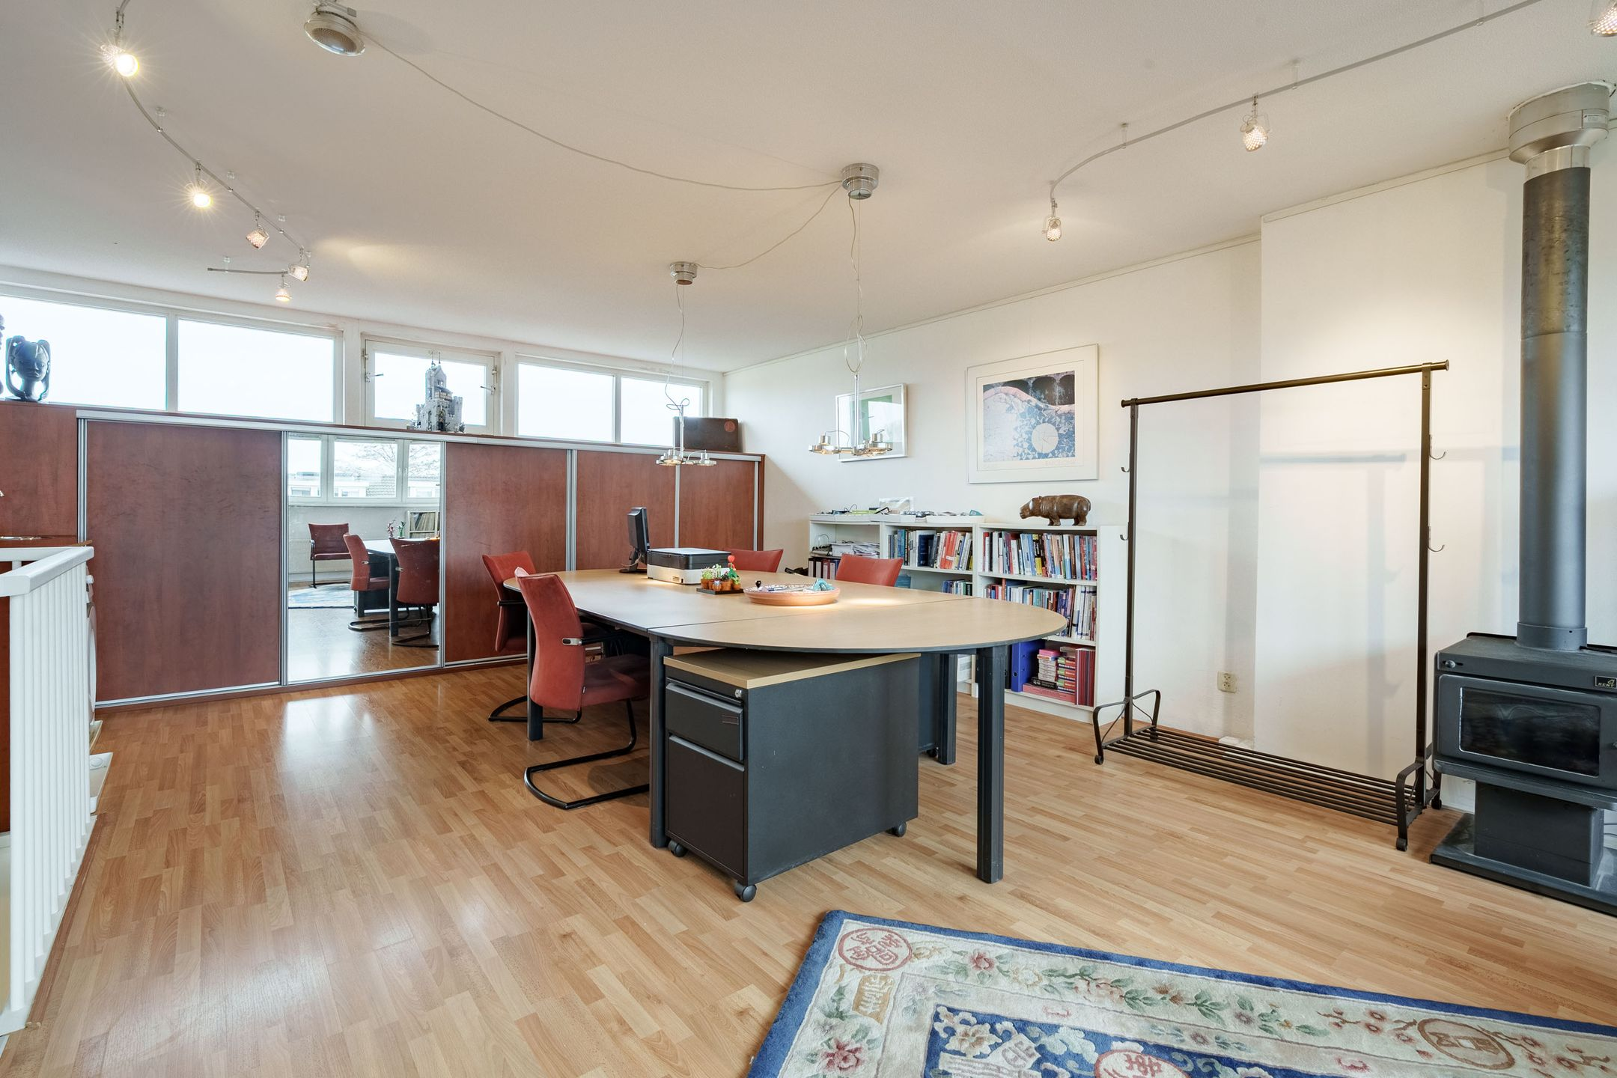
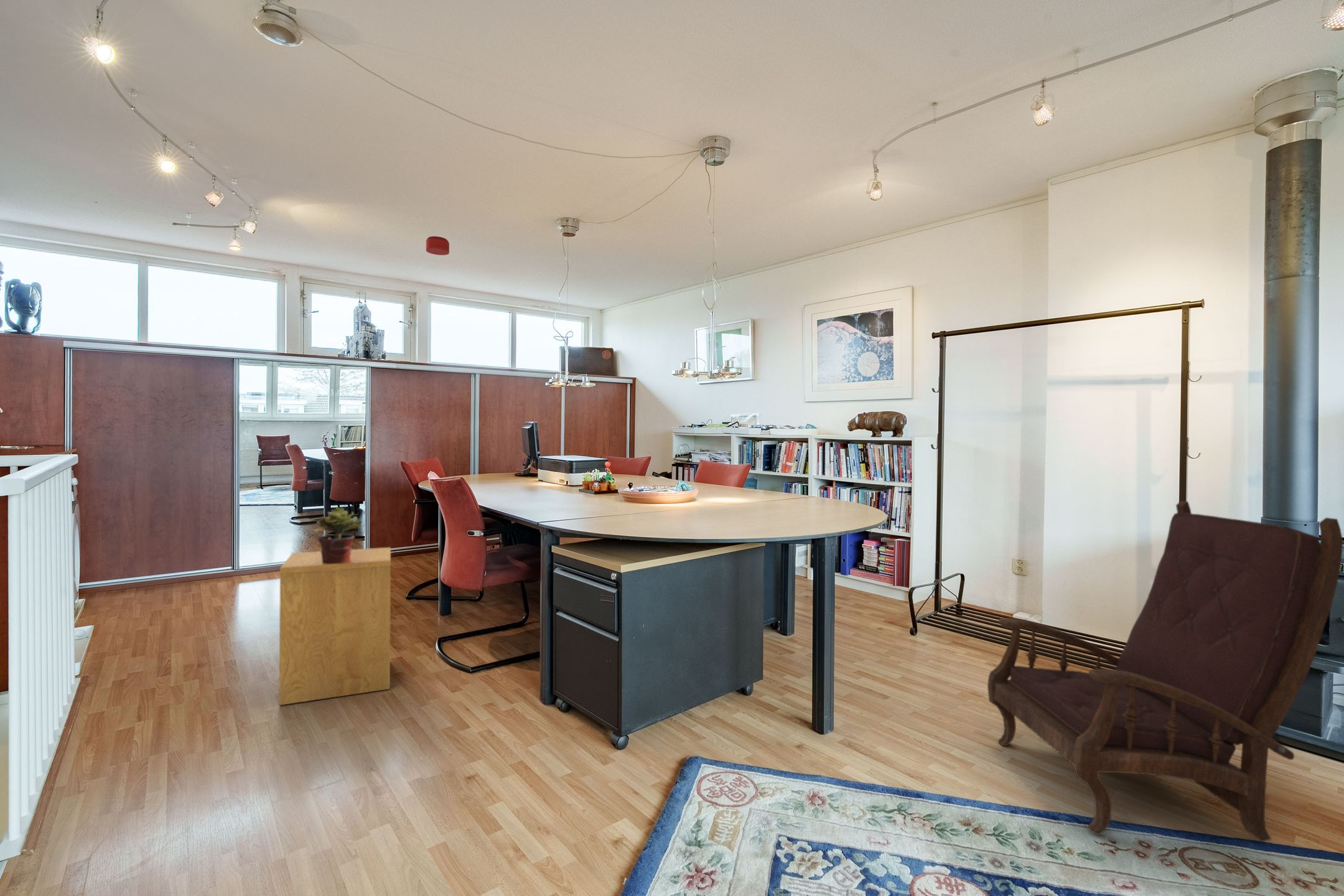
+ smoke detector (437, 245)
+ side table (340, 619)
+ armchair (1139, 646)
+ potted plant (338, 533)
